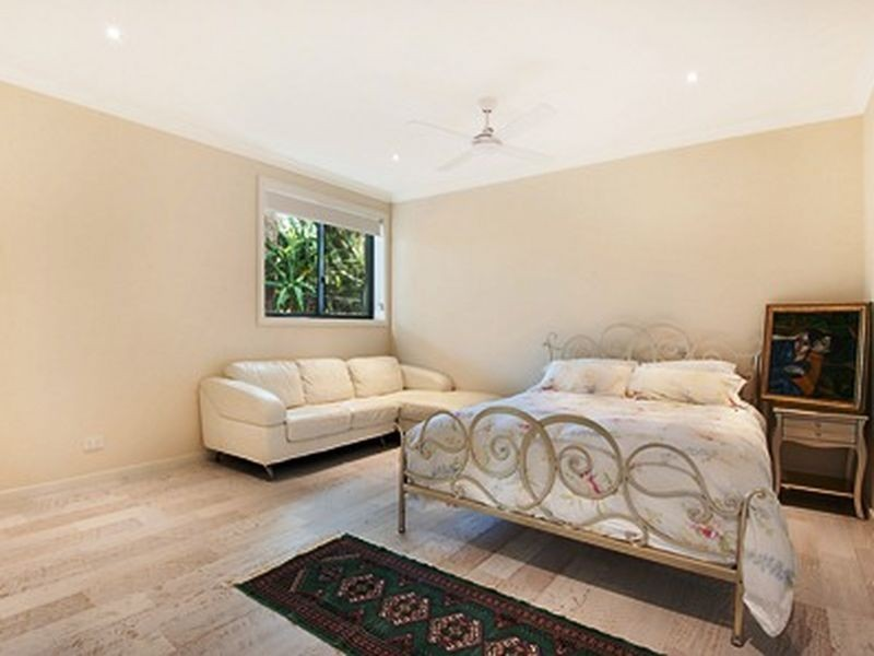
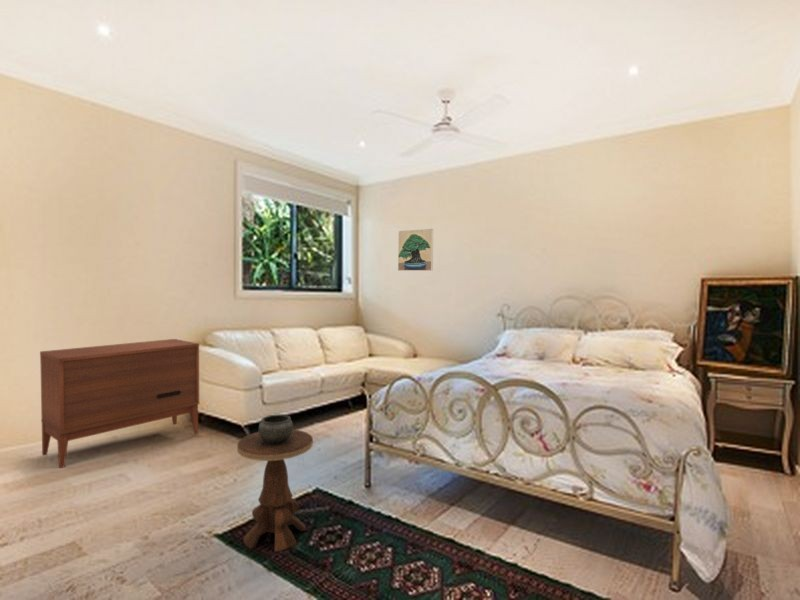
+ side table (275, 476)
+ dresser (125, 395)
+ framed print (415, 250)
